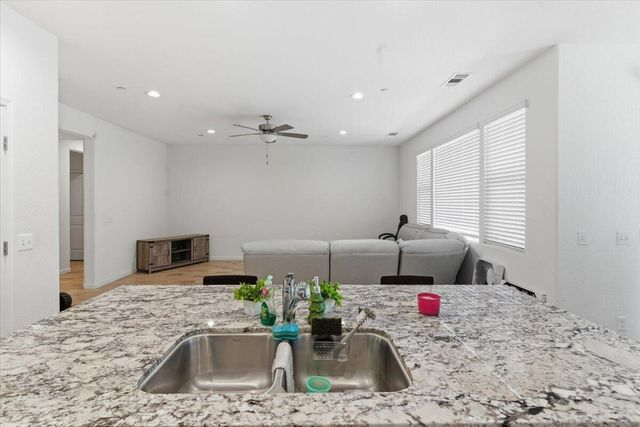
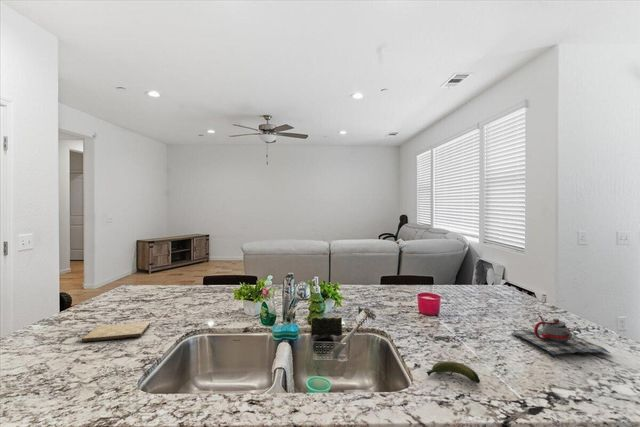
+ teapot (556, 330)
+ cutting board (118, 331)
+ banana (450, 370)
